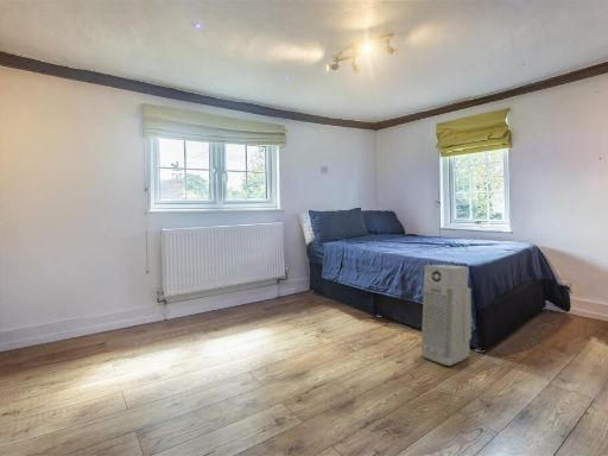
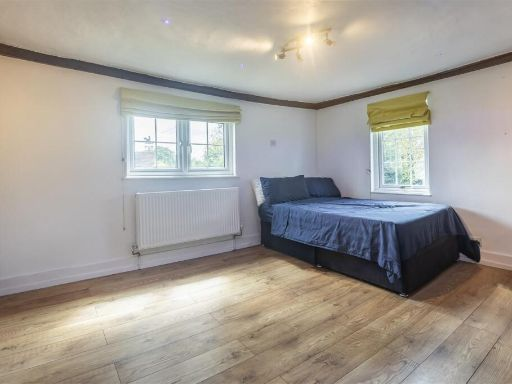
- air purifier (446, 310)
